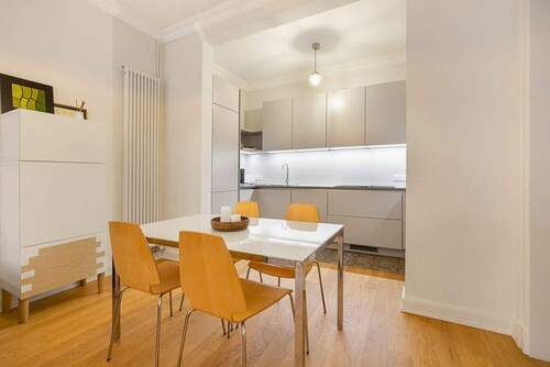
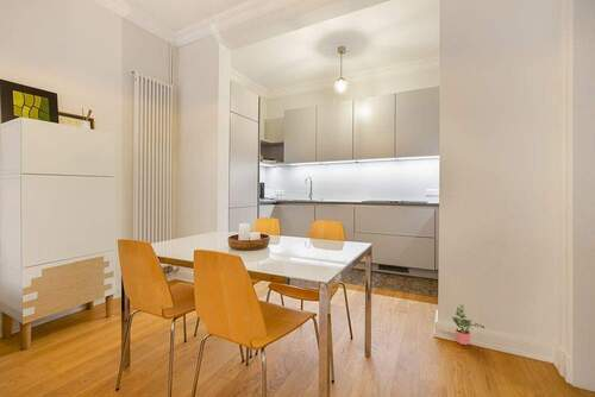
+ potted plant (468, 327)
